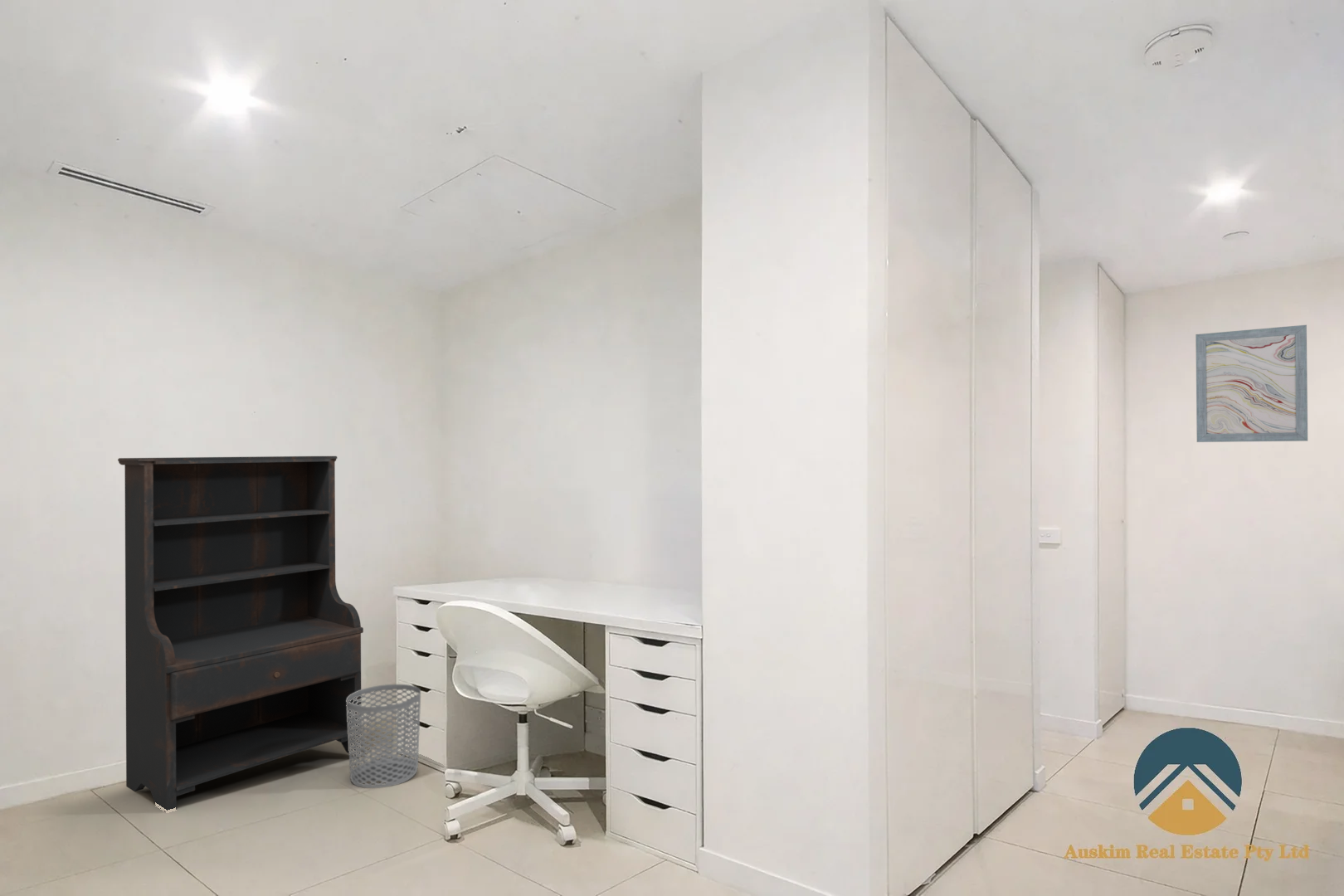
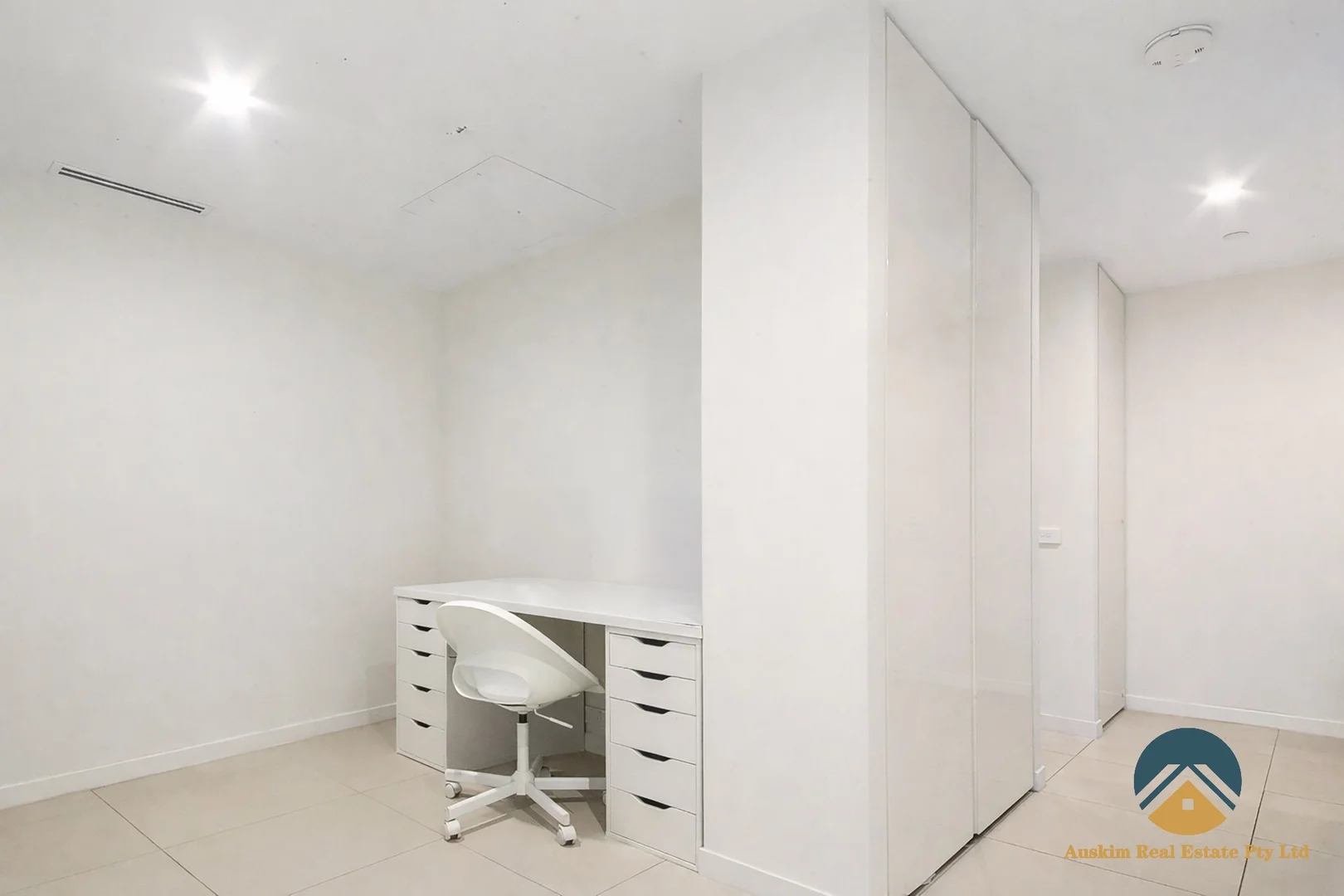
- wall art (1249, 385)
- waste bin (384, 735)
- bookshelf (249, 614)
